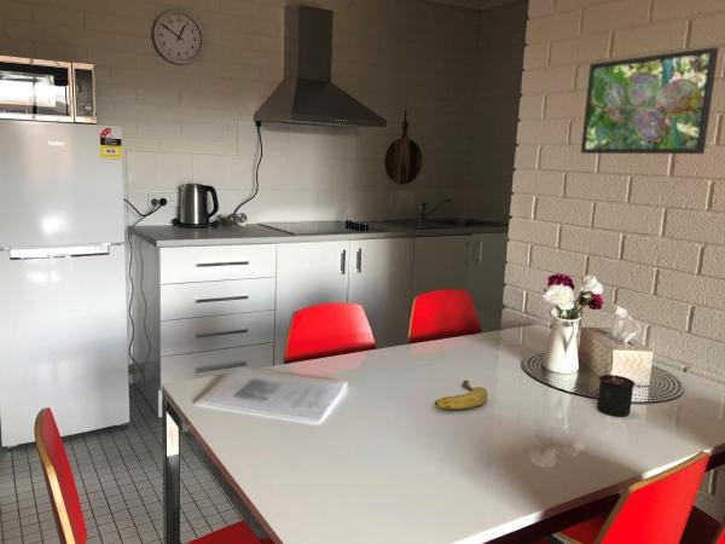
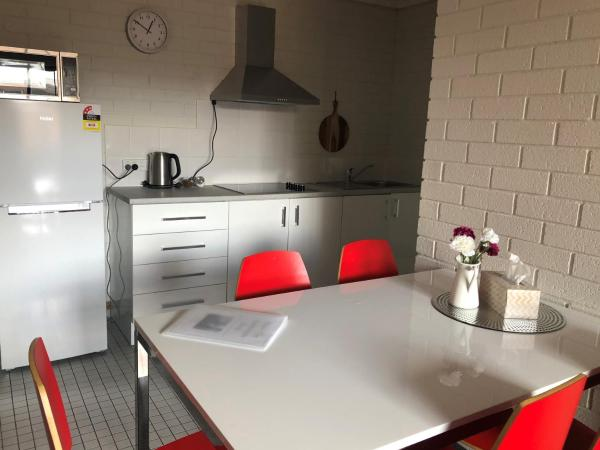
- fruit (458, 395)
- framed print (643, 105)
- candle (615, 388)
